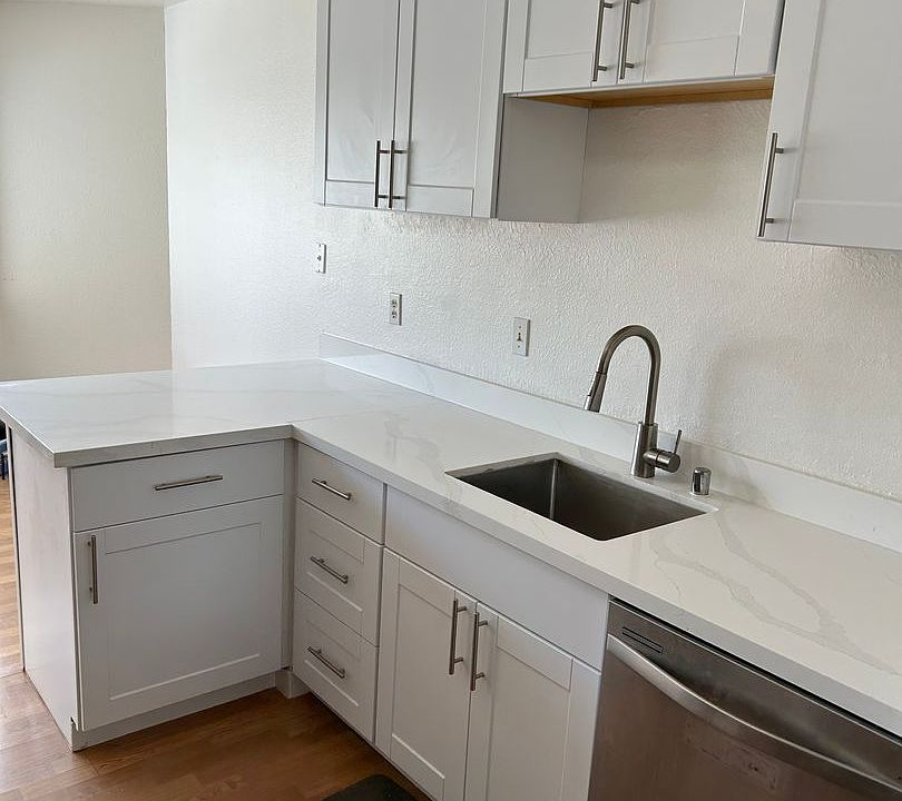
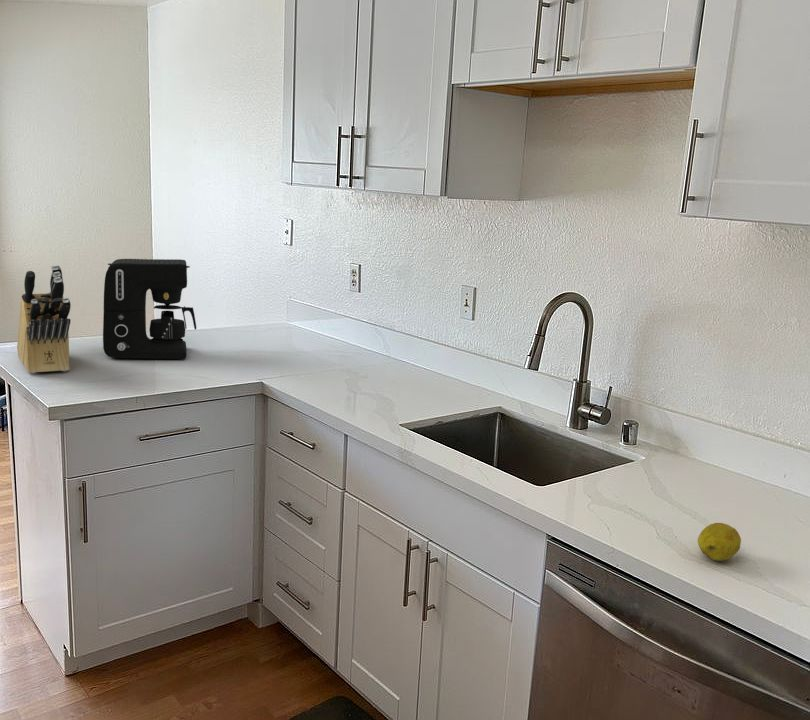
+ knife block (42, 314)
+ coffee maker (154, 307)
+ fruit (719, 541)
